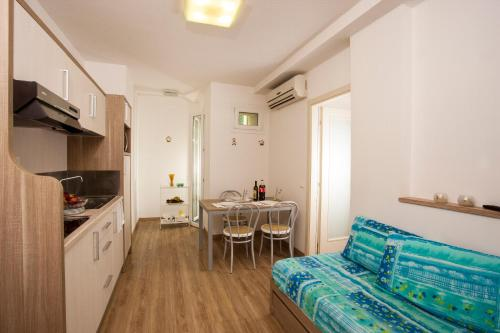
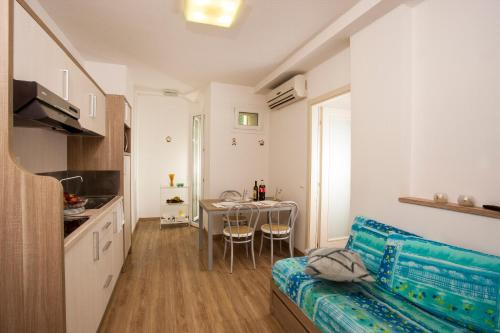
+ decorative pillow (334, 263)
